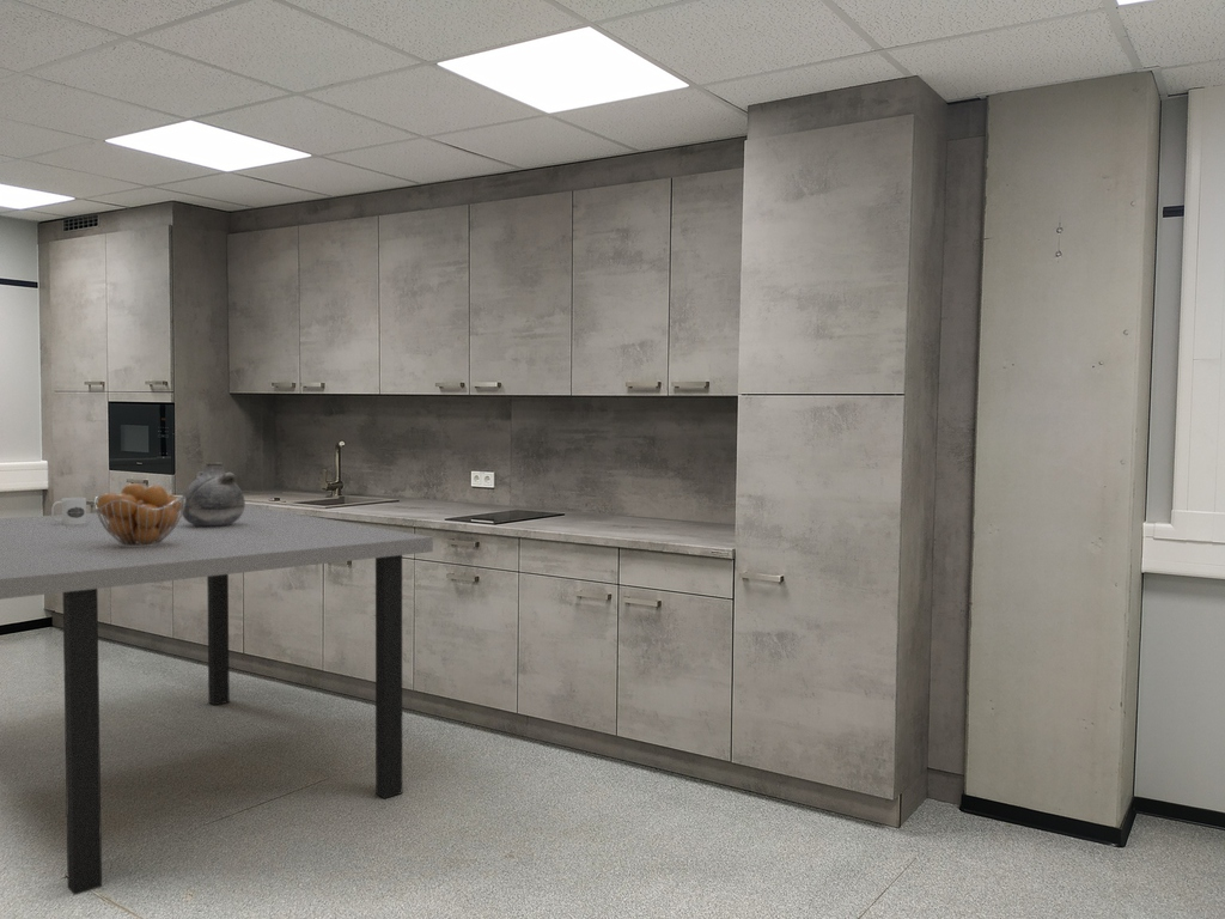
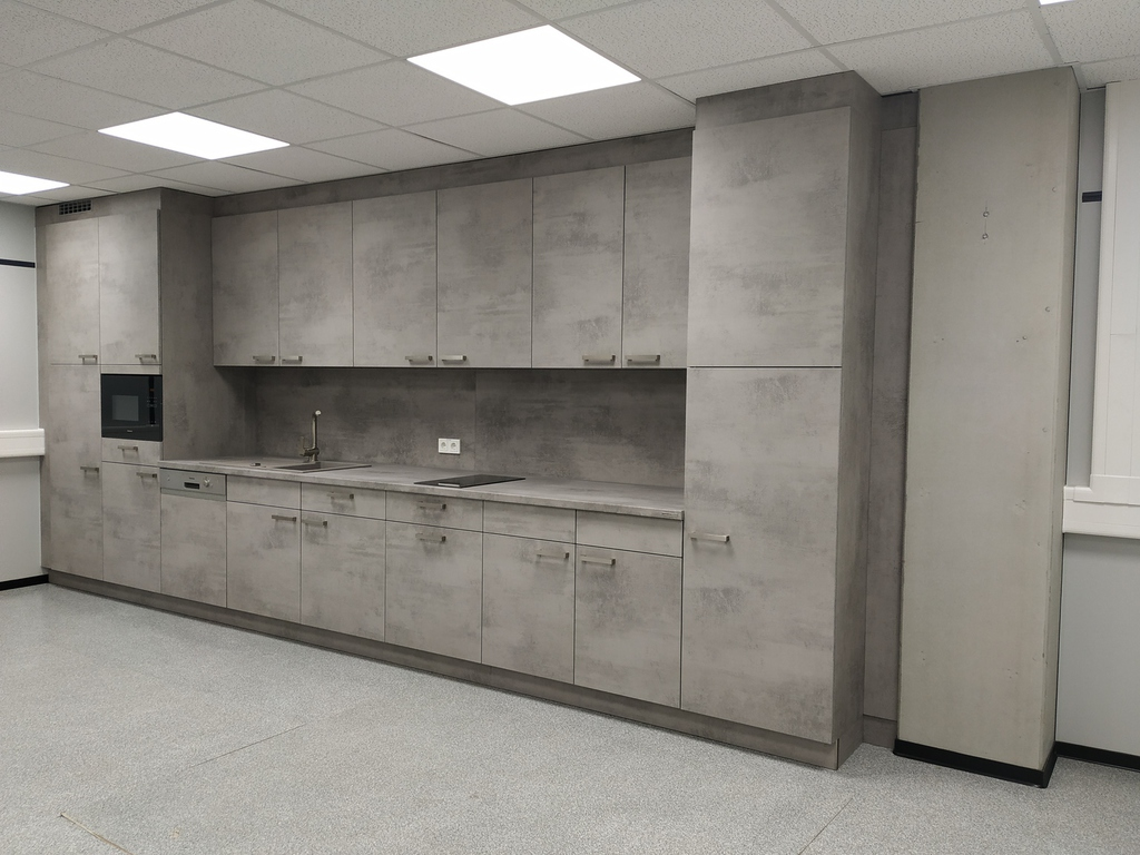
- vase (212, 493)
- mug (68, 510)
- fruit basket (140, 513)
- dining table (208, 652)
